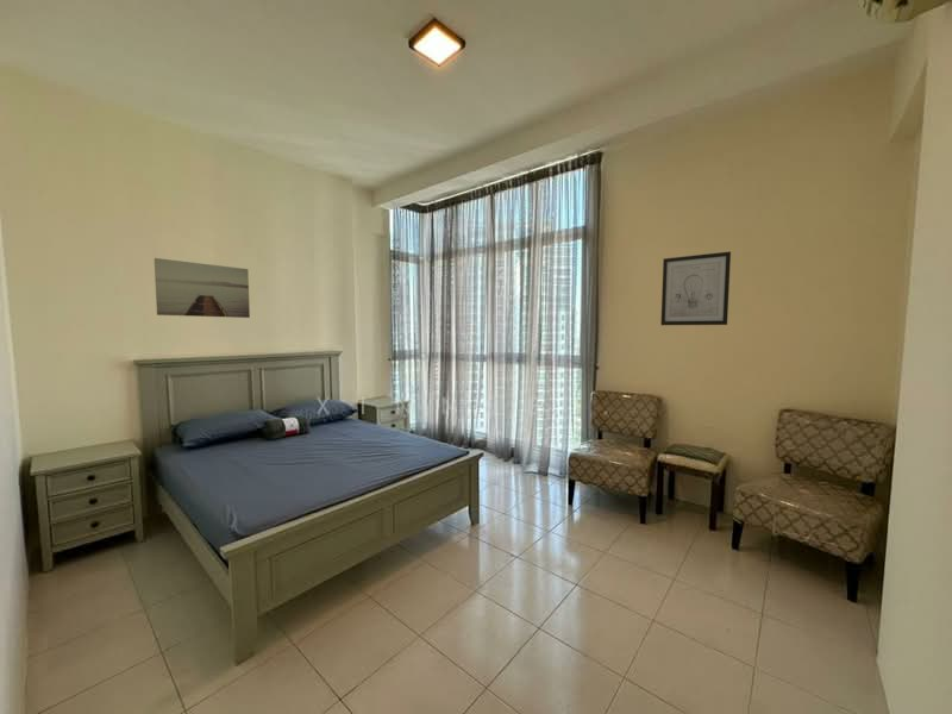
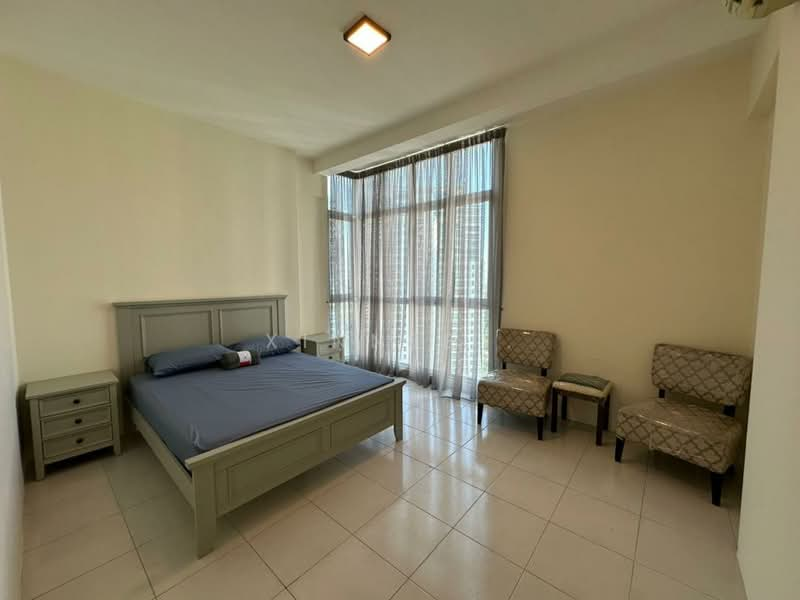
- wall art (205, 290)
- wall art (694, 290)
